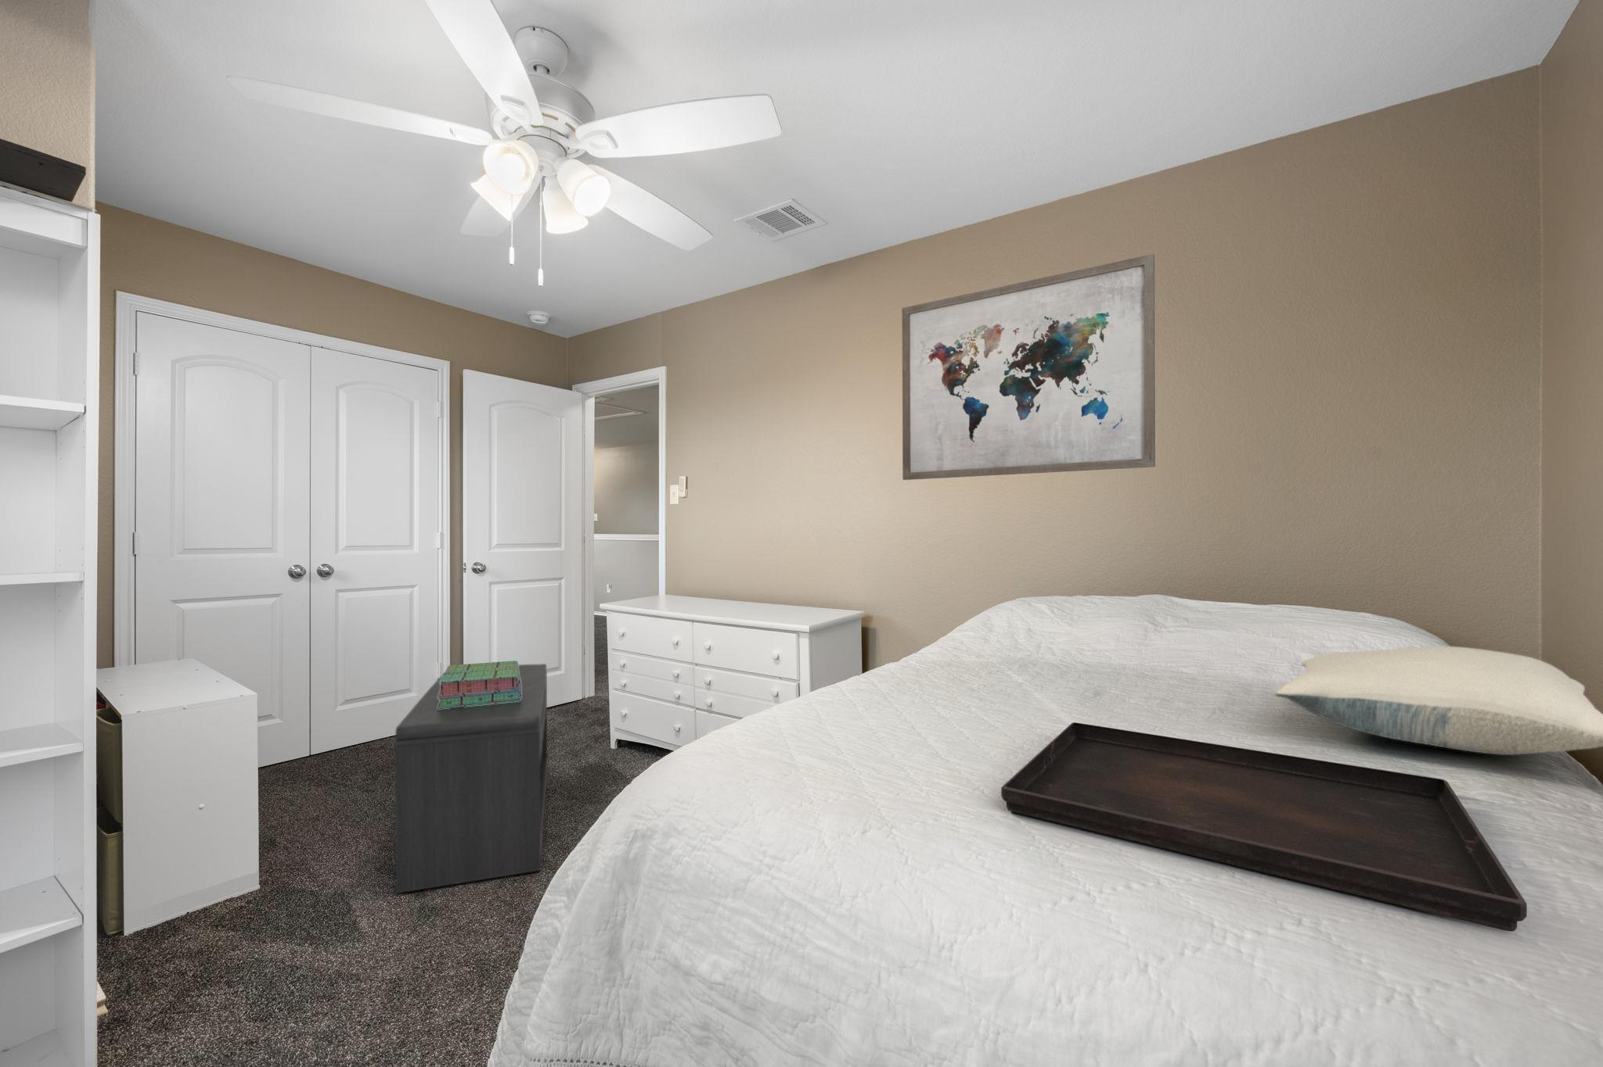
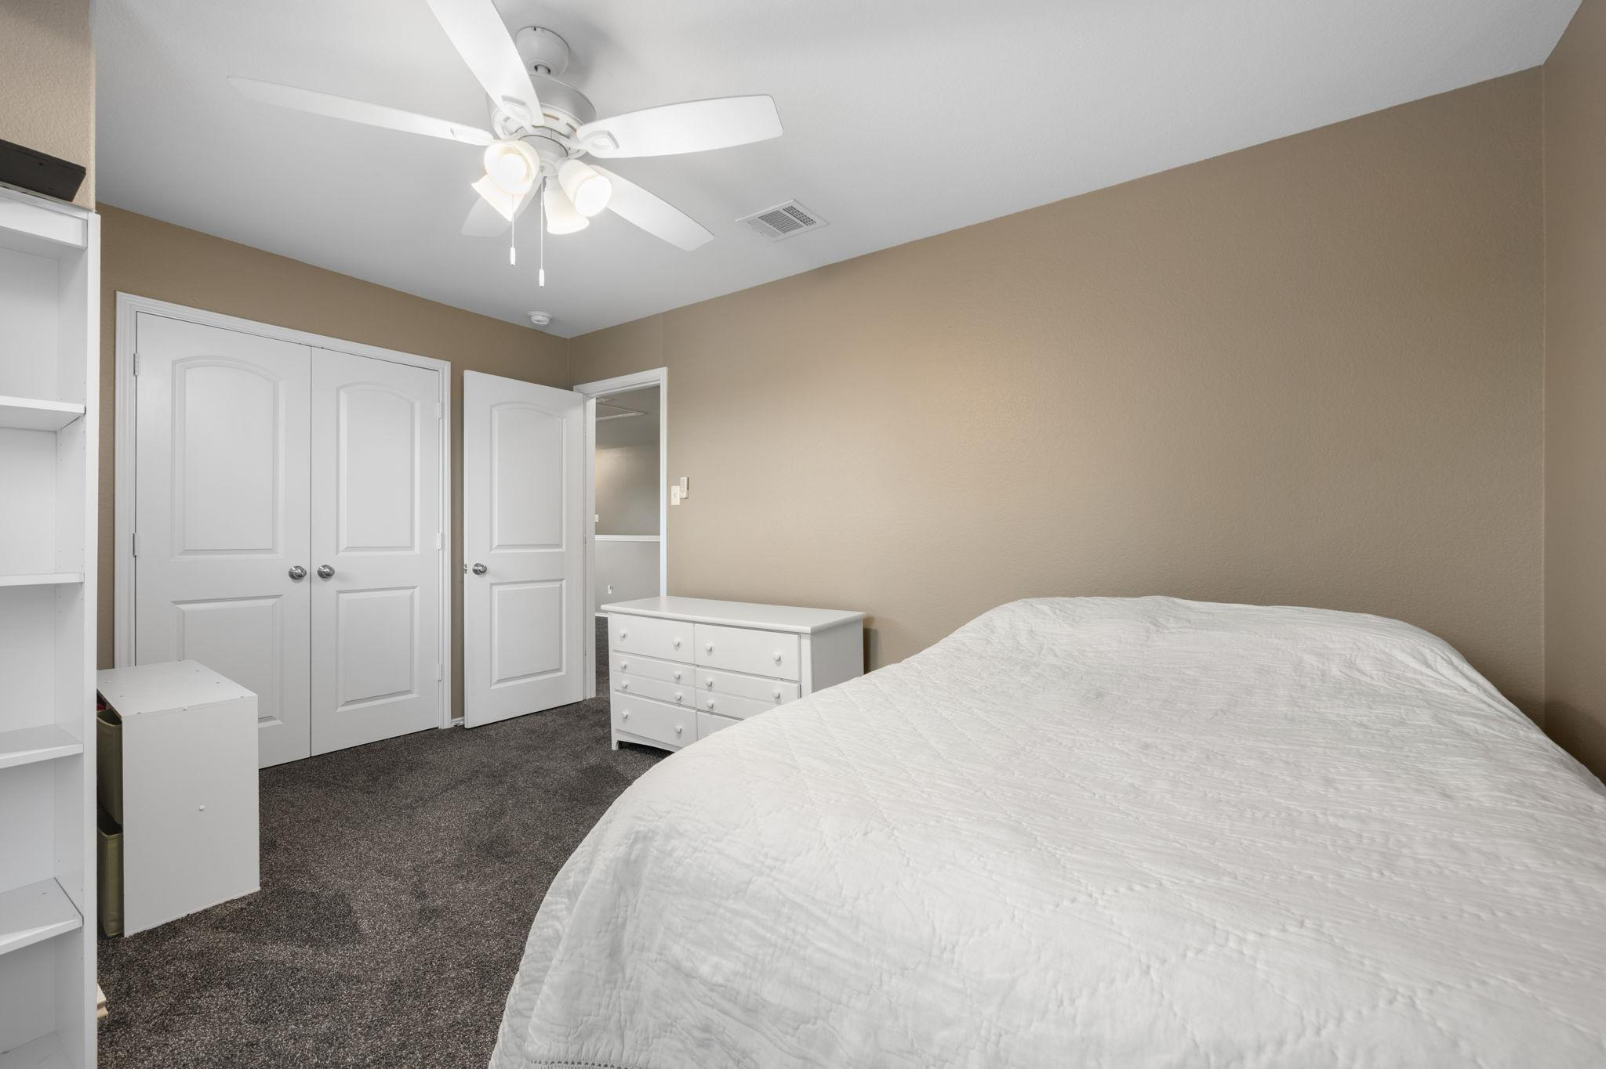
- bench (486, 755)
- pillow (1428, 693)
- stack of books (481, 681)
- wall art (1015, 379)
- serving tray (1225, 795)
